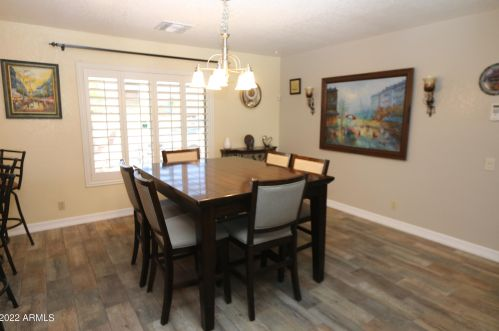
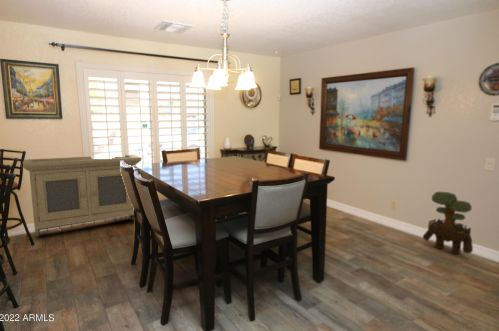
+ potted tree (449, 222)
+ storage cabinet (87, 193)
